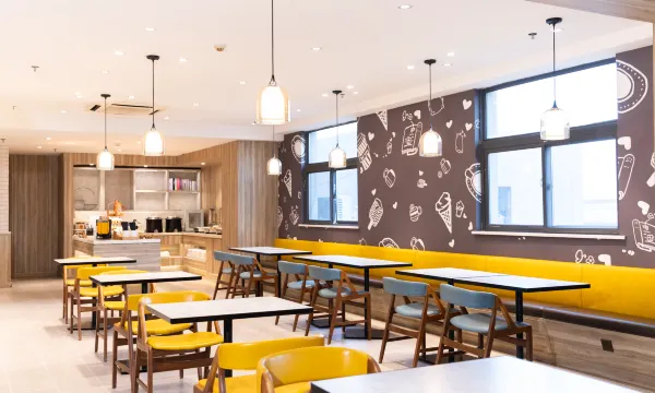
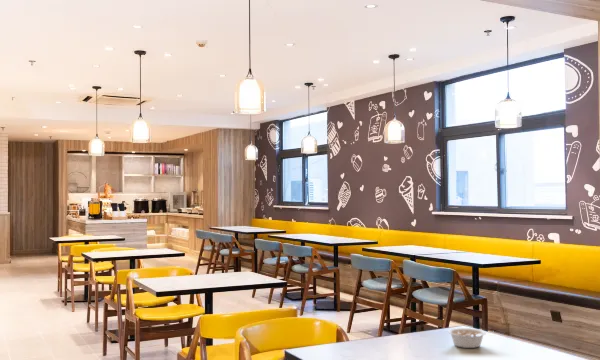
+ legume (468, 337)
